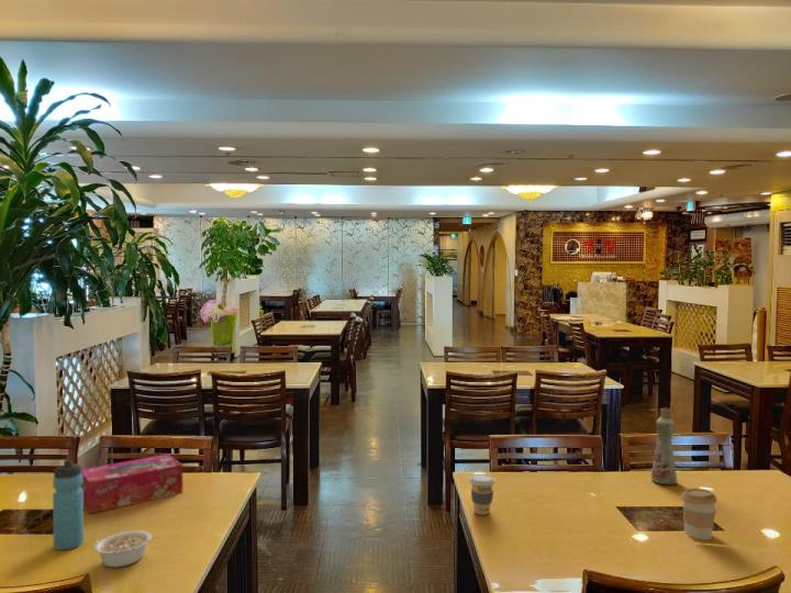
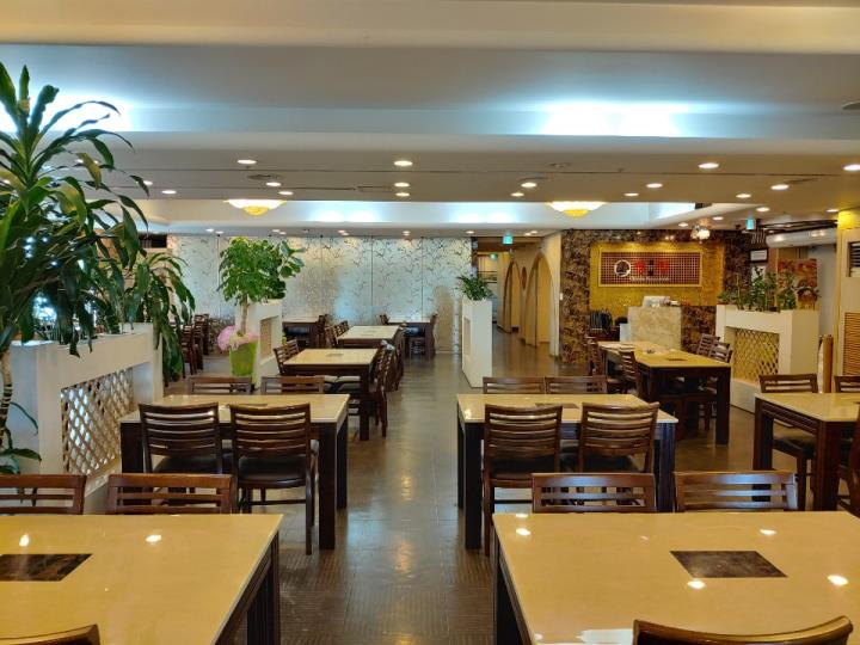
- legume (125, 547)
- tissue box (132, 481)
- bottle (665, 444)
- coffee cup (698, 512)
- water bottle (68, 502)
- coffee cup (481, 494)
